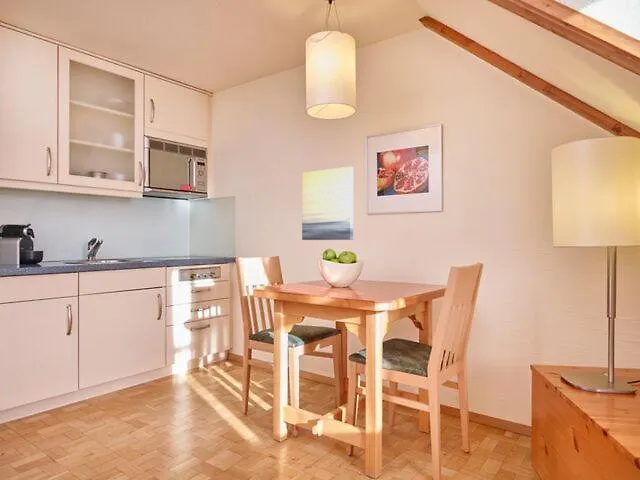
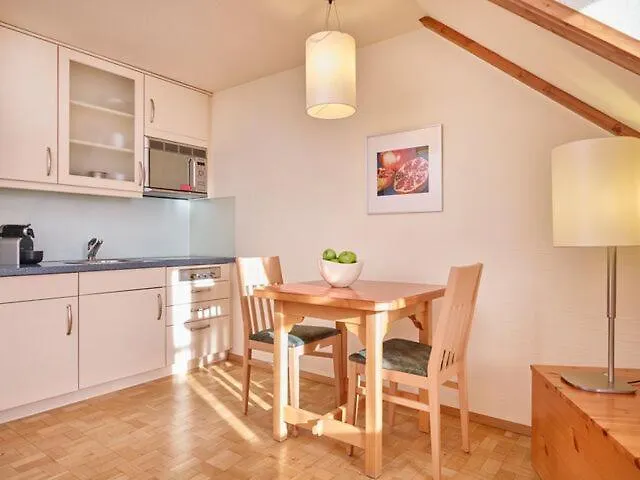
- wall art (326, 204)
